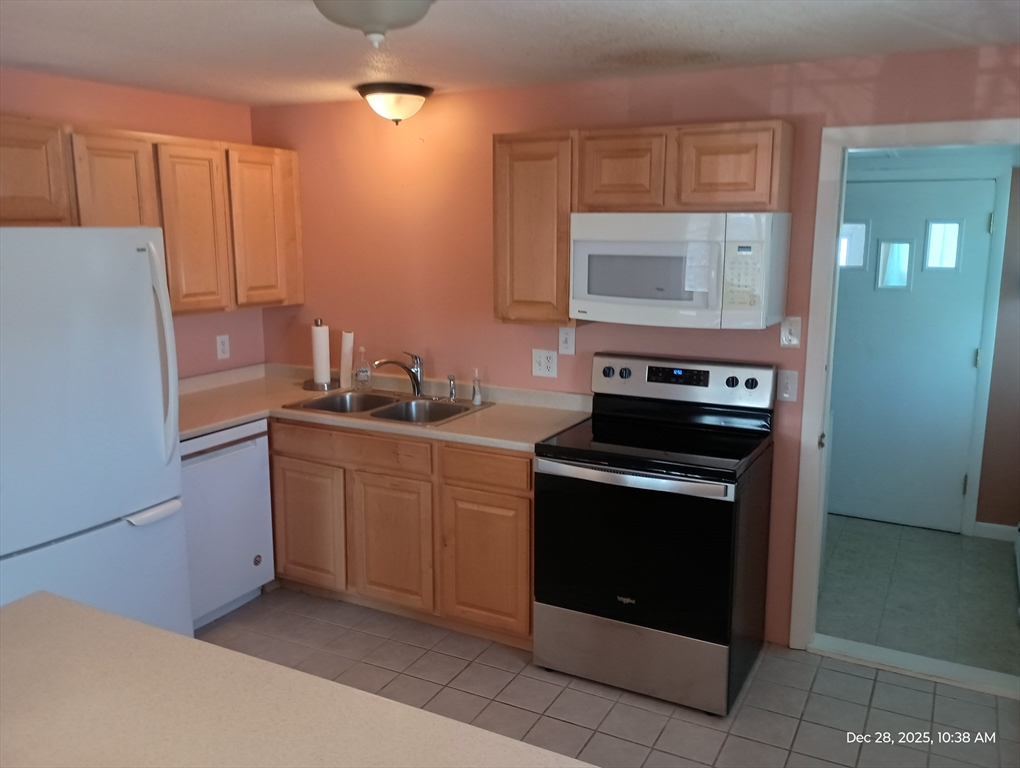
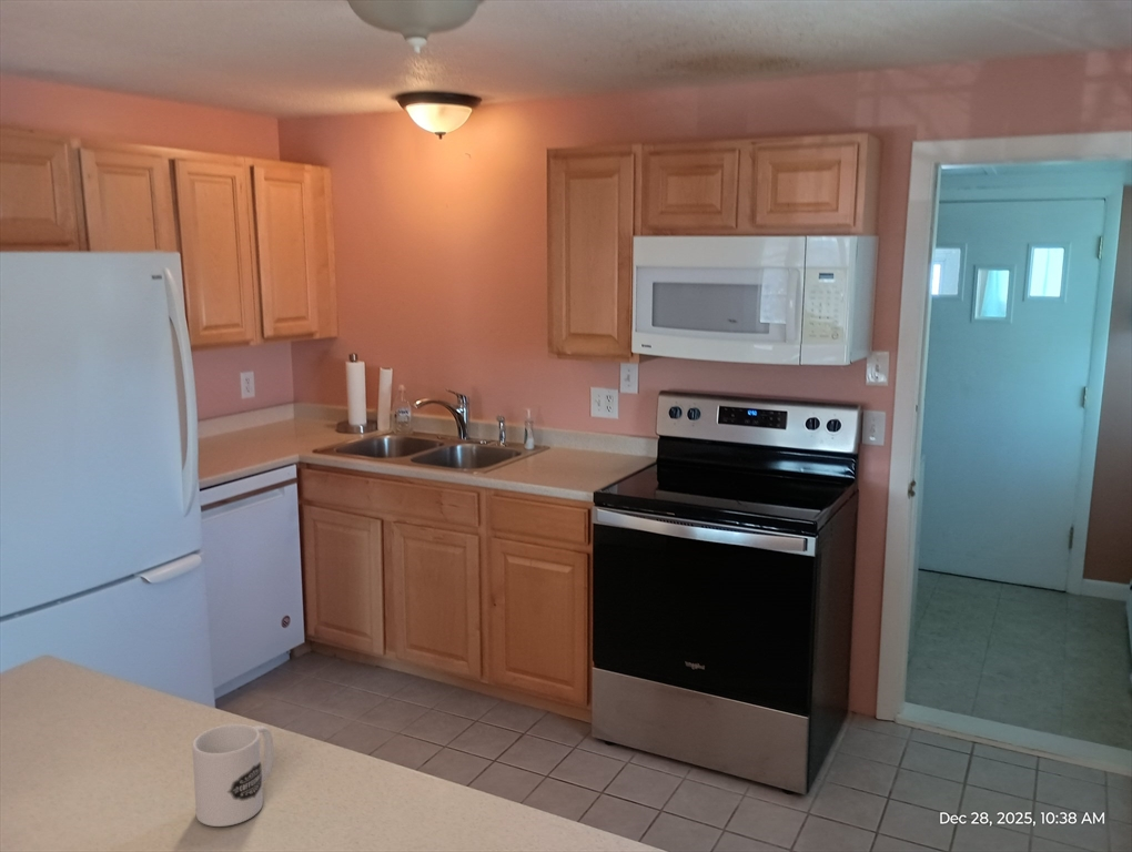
+ mug (237, 767)
